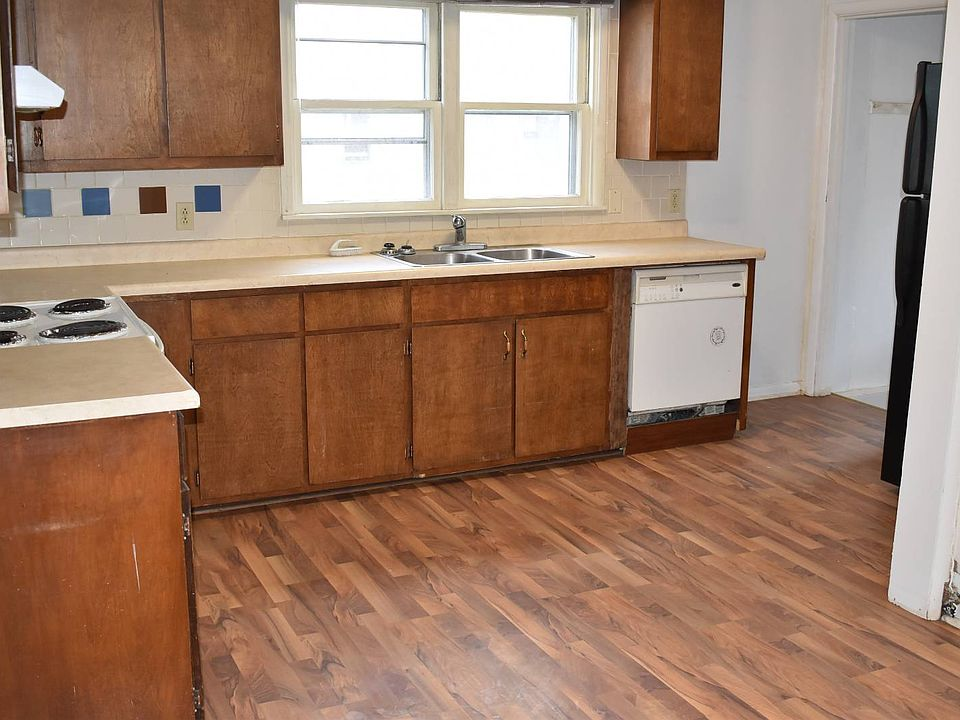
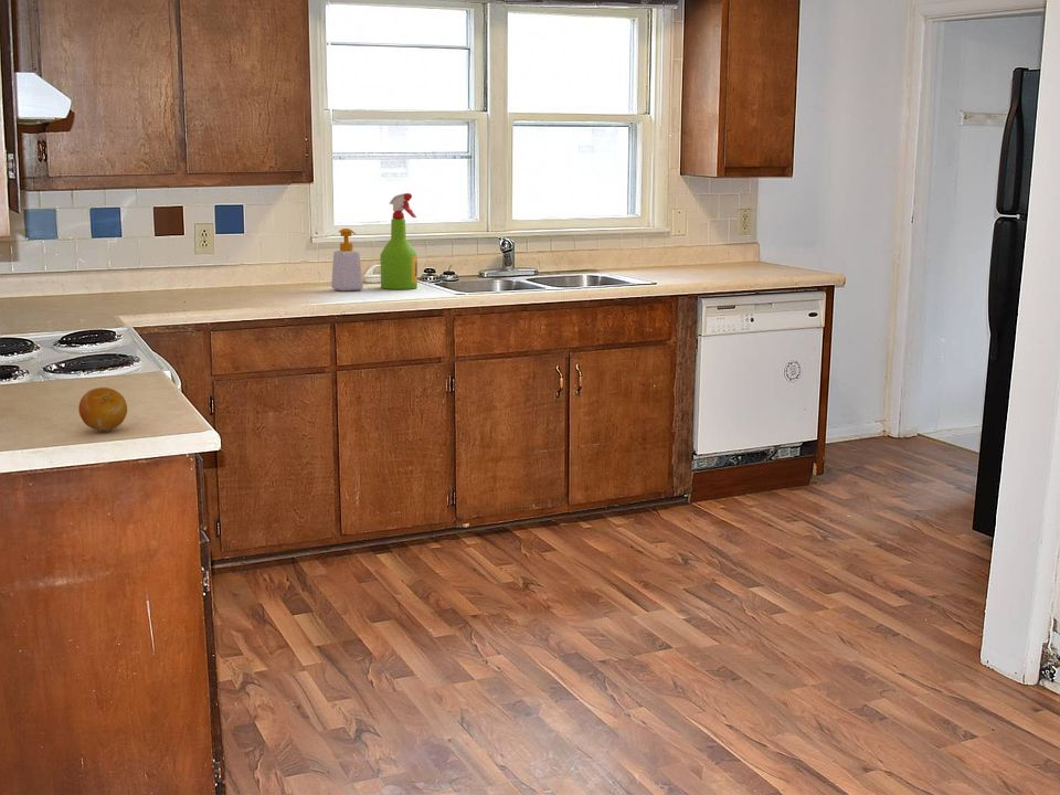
+ spray bottle (402, 241)
+ soap bottle (348, 259)
+ fruit (103, 409)
